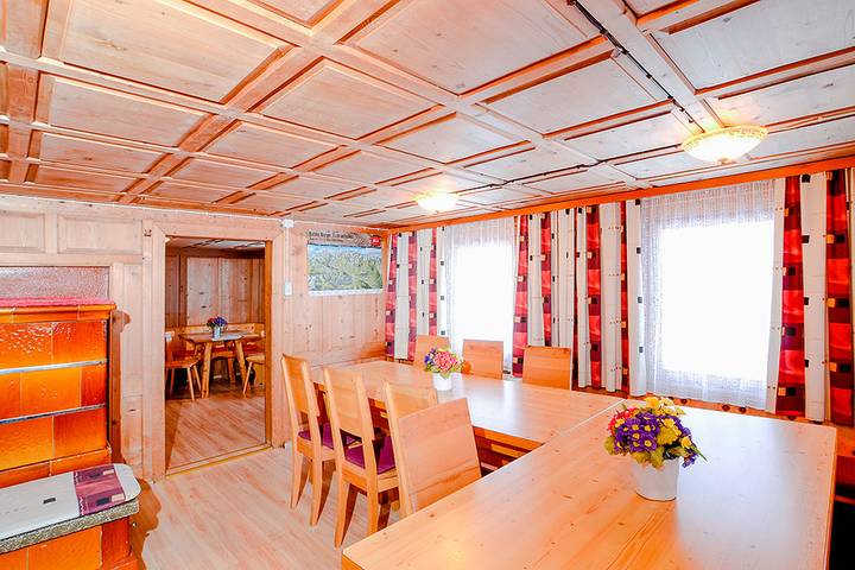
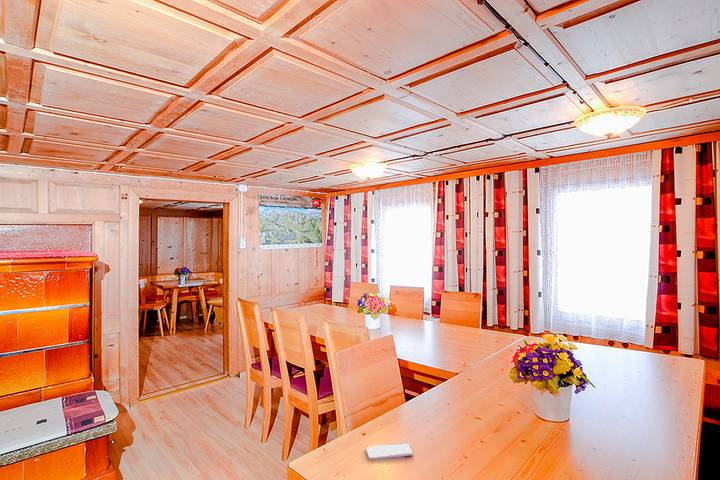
+ smartphone (389, 450)
